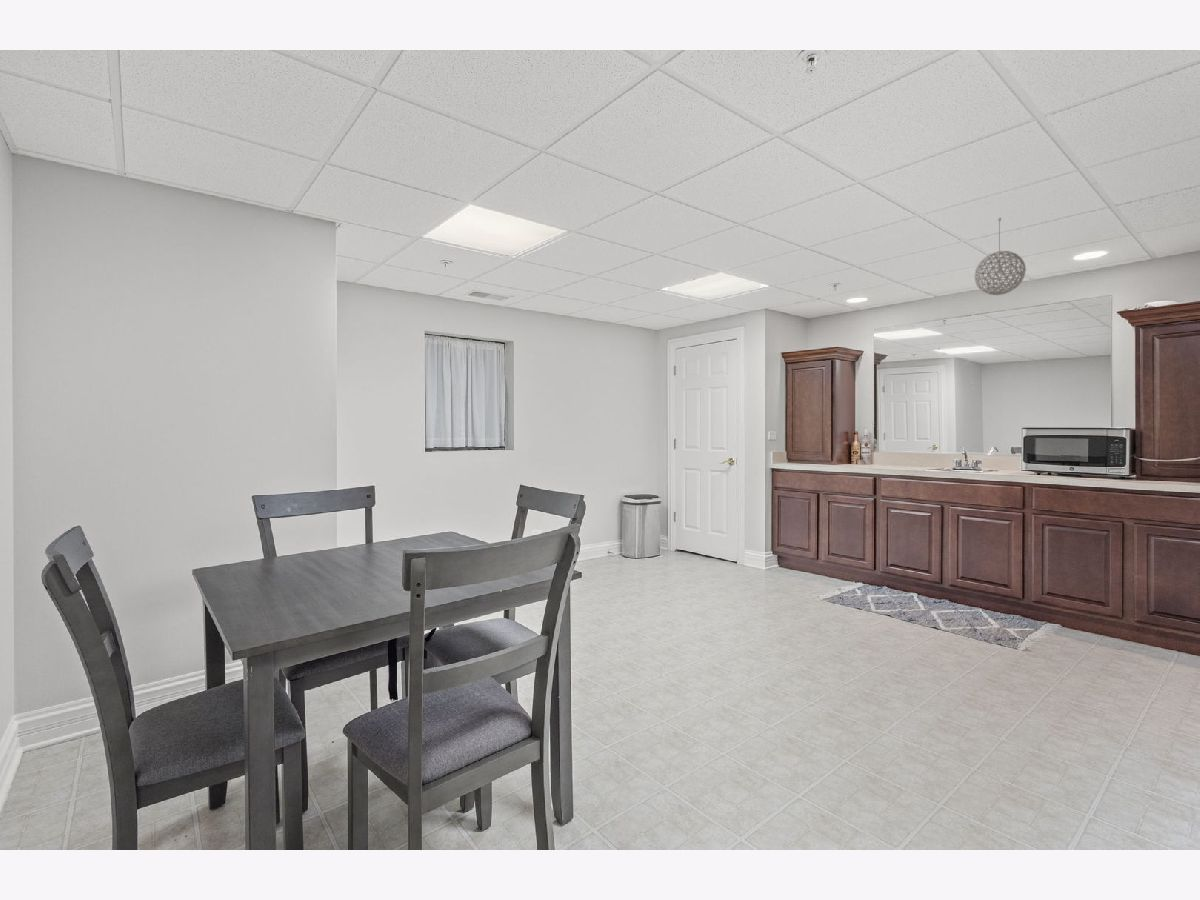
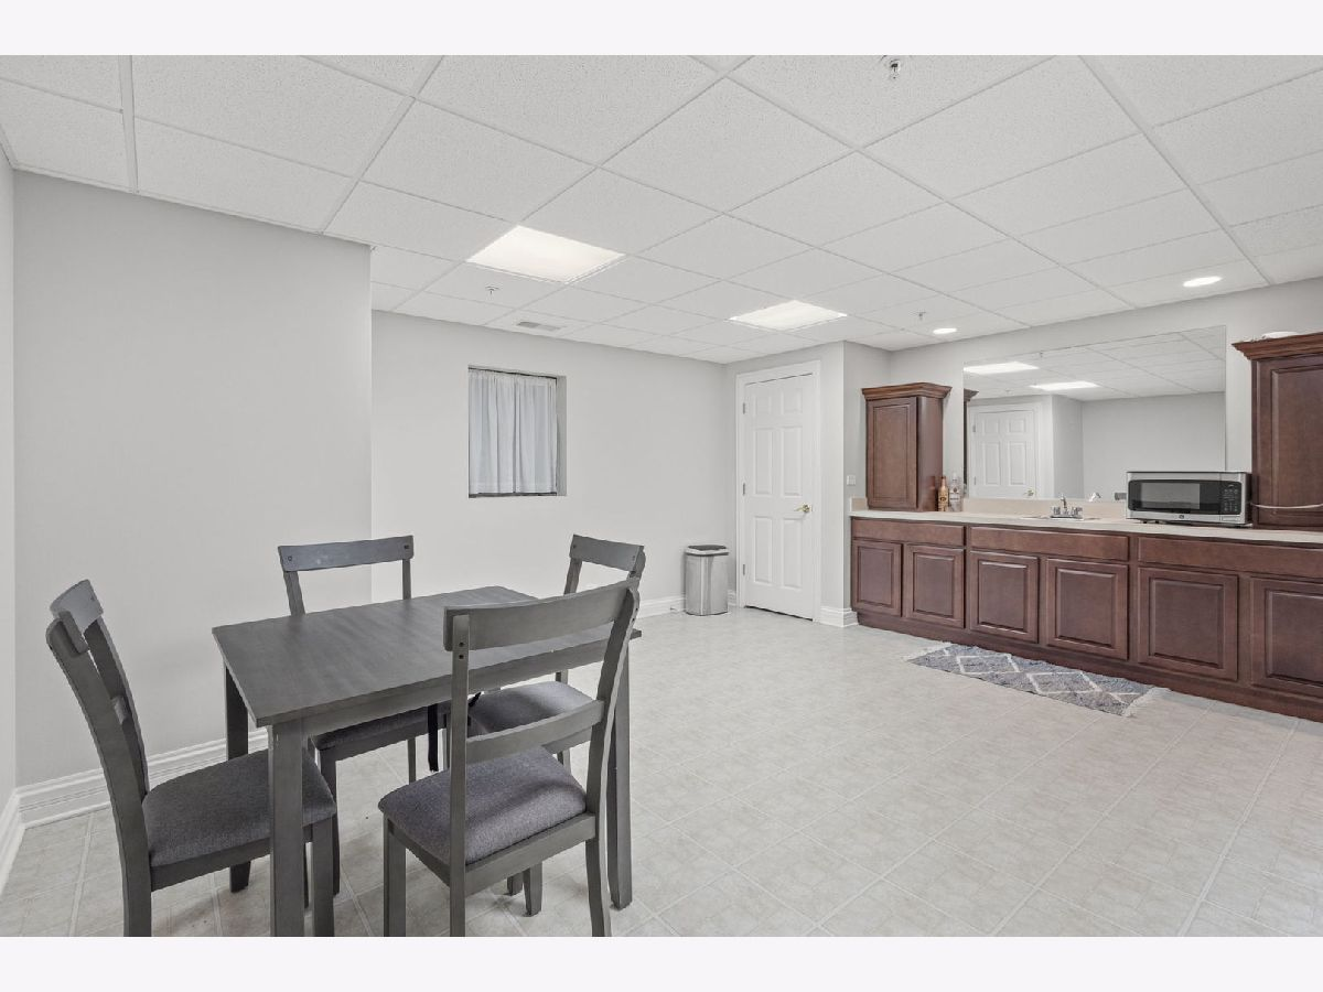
- pendant light (999, 256)
